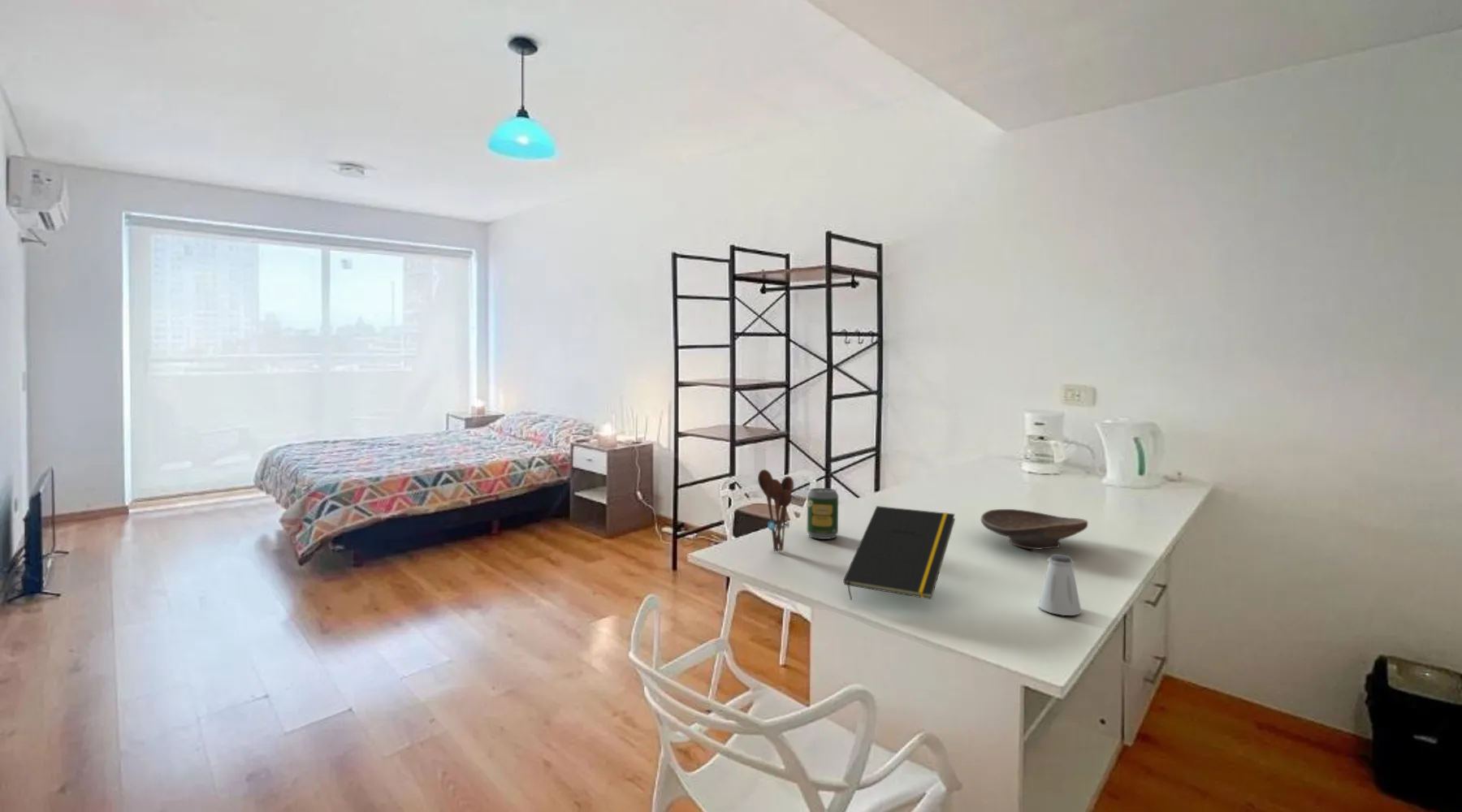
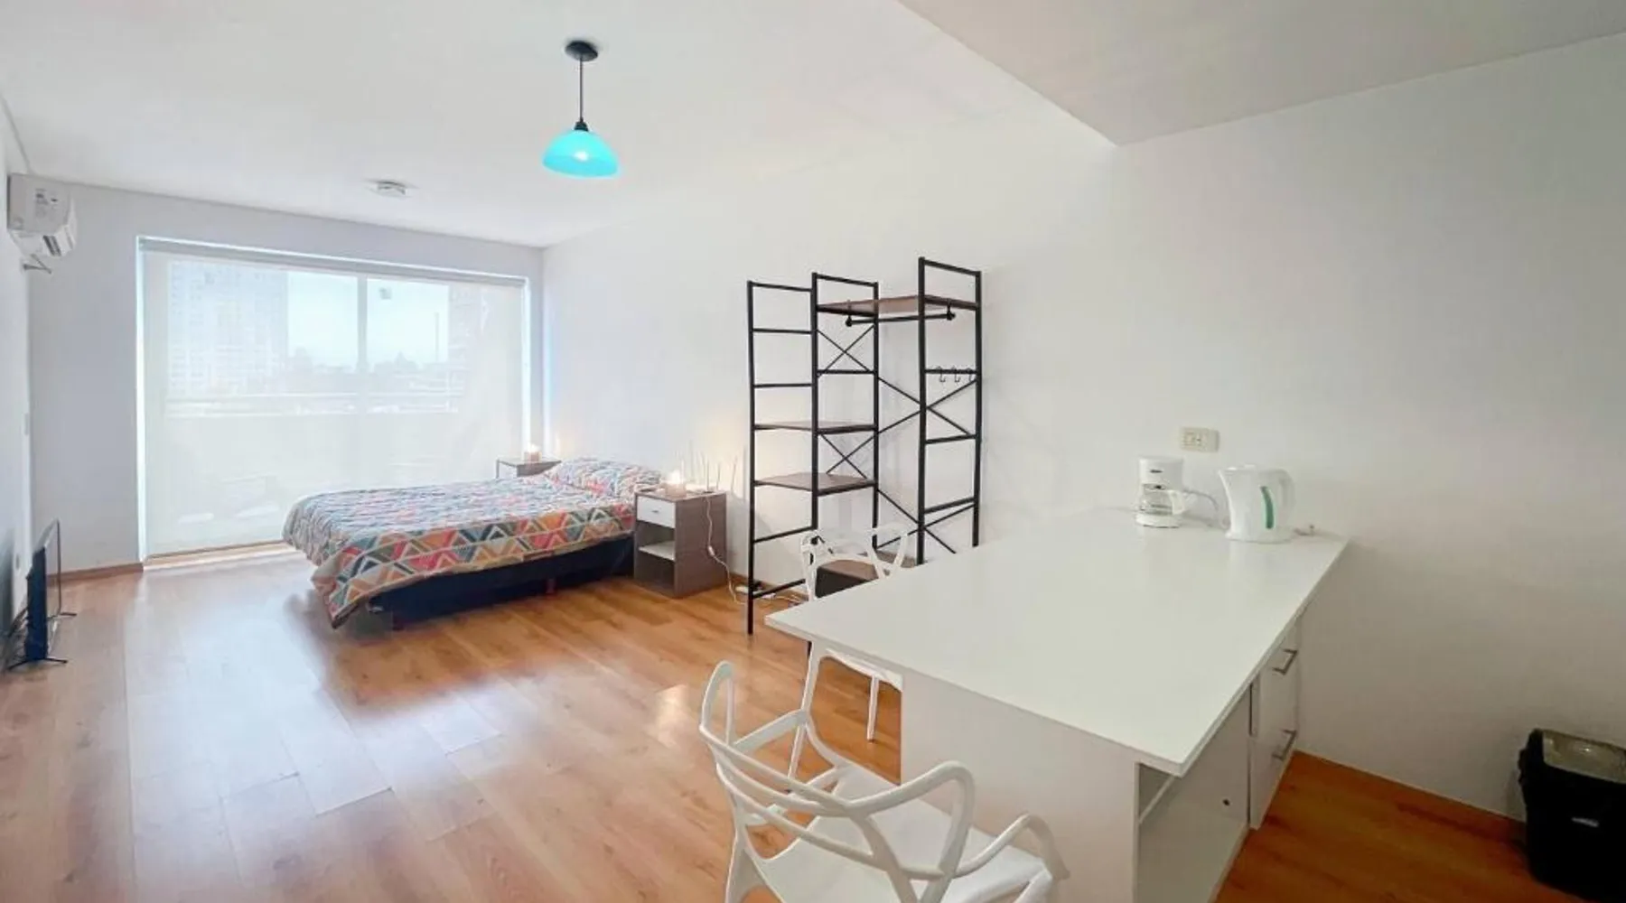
- saltshaker (1060, 582)
- notepad (901, 555)
- decorative bowl (1032, 529)
- utensil holder (776, 510)
- soda can (822, 512)
